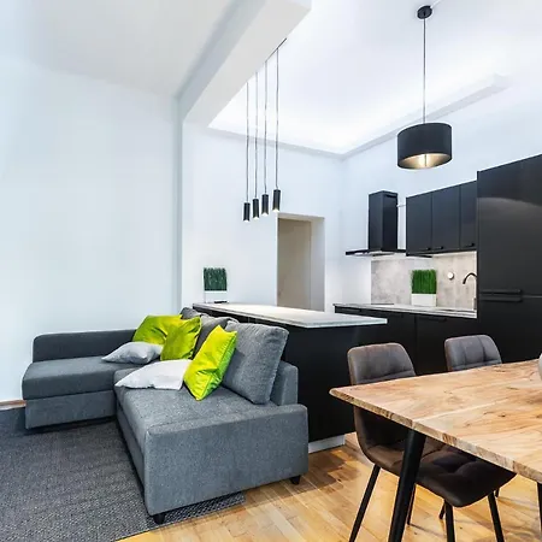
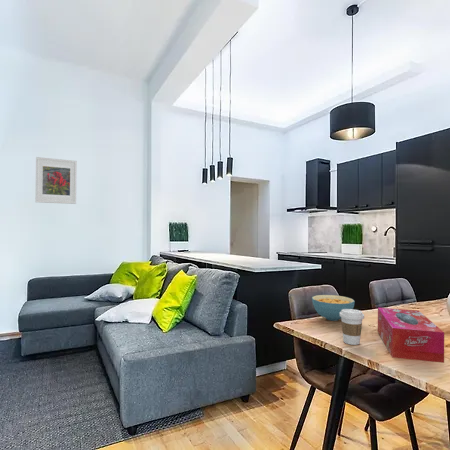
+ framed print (56, 181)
+ coffee cup (351, 326)
+ tissue box (406, 331)
+ cereal bowl (332, 309)
